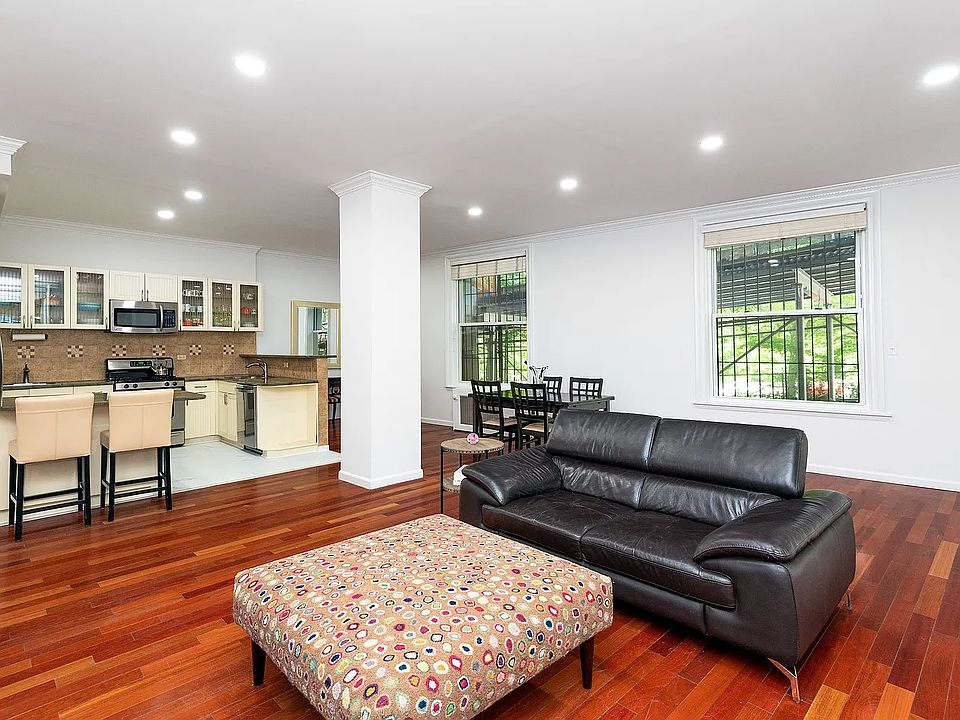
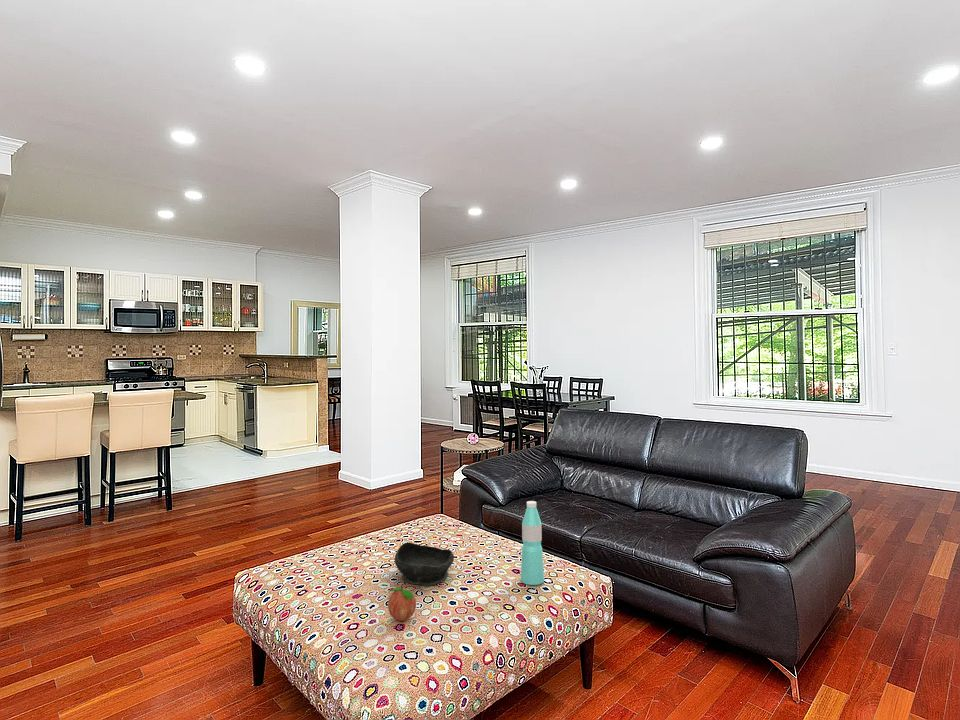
+ water bottle (531, 541)
+ fruit (402, 602)
+ bowl (422, 561)
